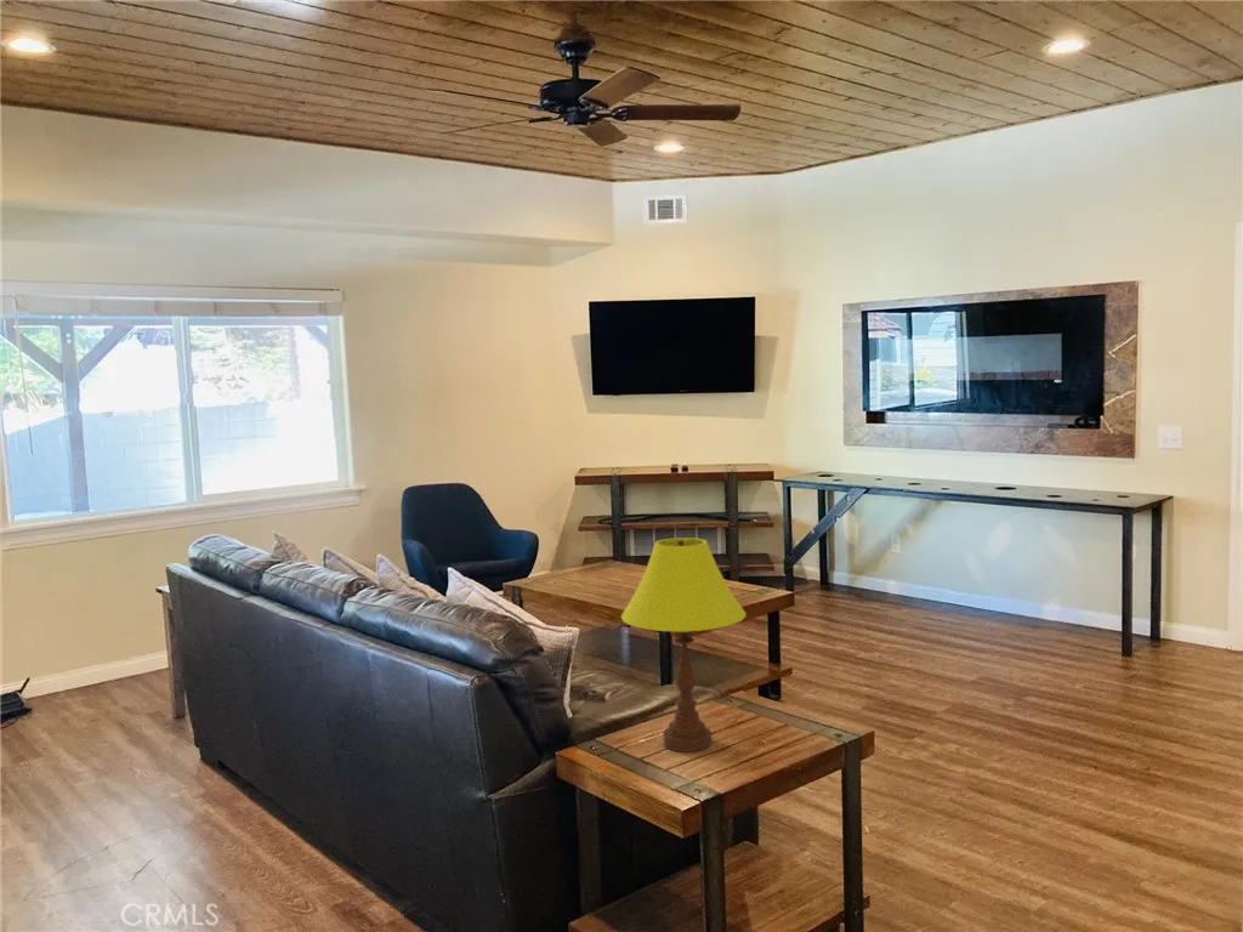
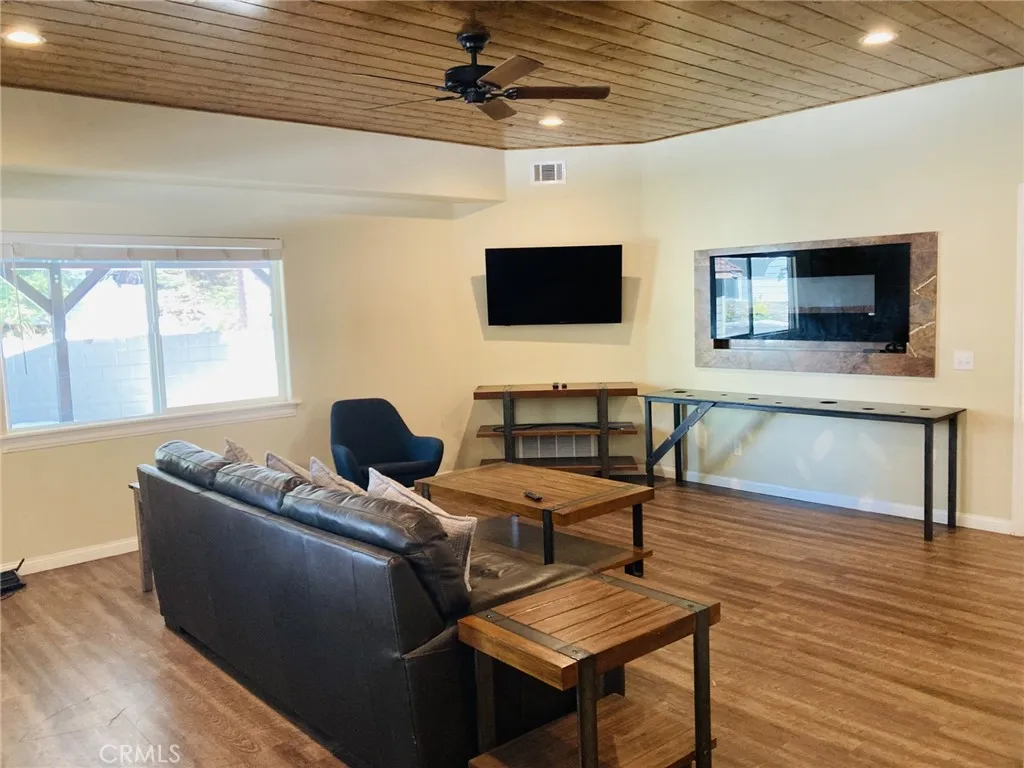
- table lamp (683, 642)
